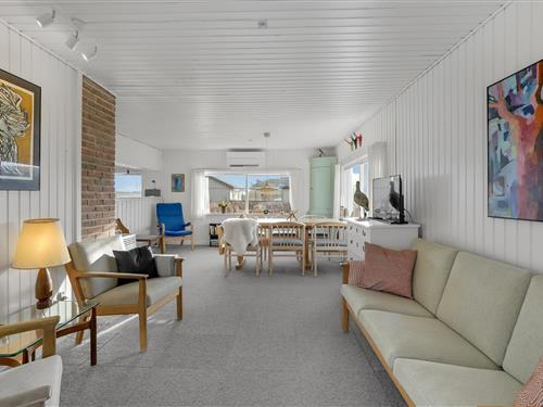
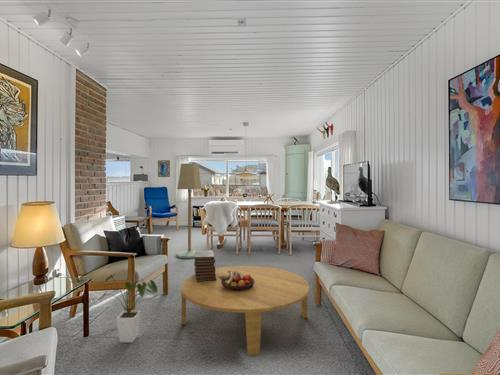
+ coffee table (245, 301)
+ fruit bowl (237, 278)
+ house plant (127, 309)
+ book stack (204, 265)
+ floor lamp (189, 209)
